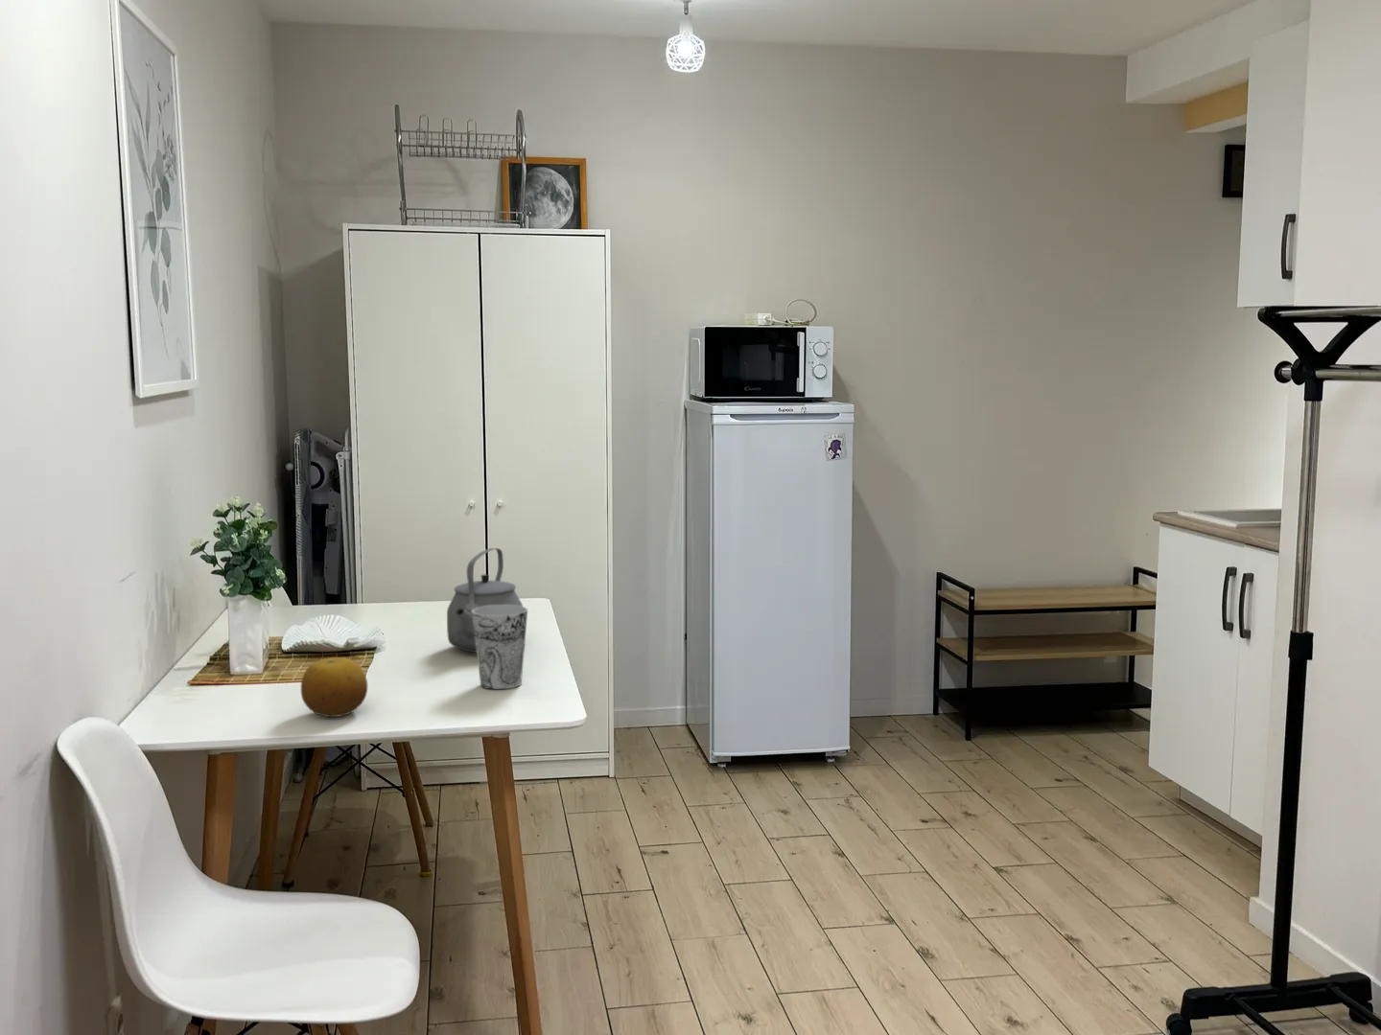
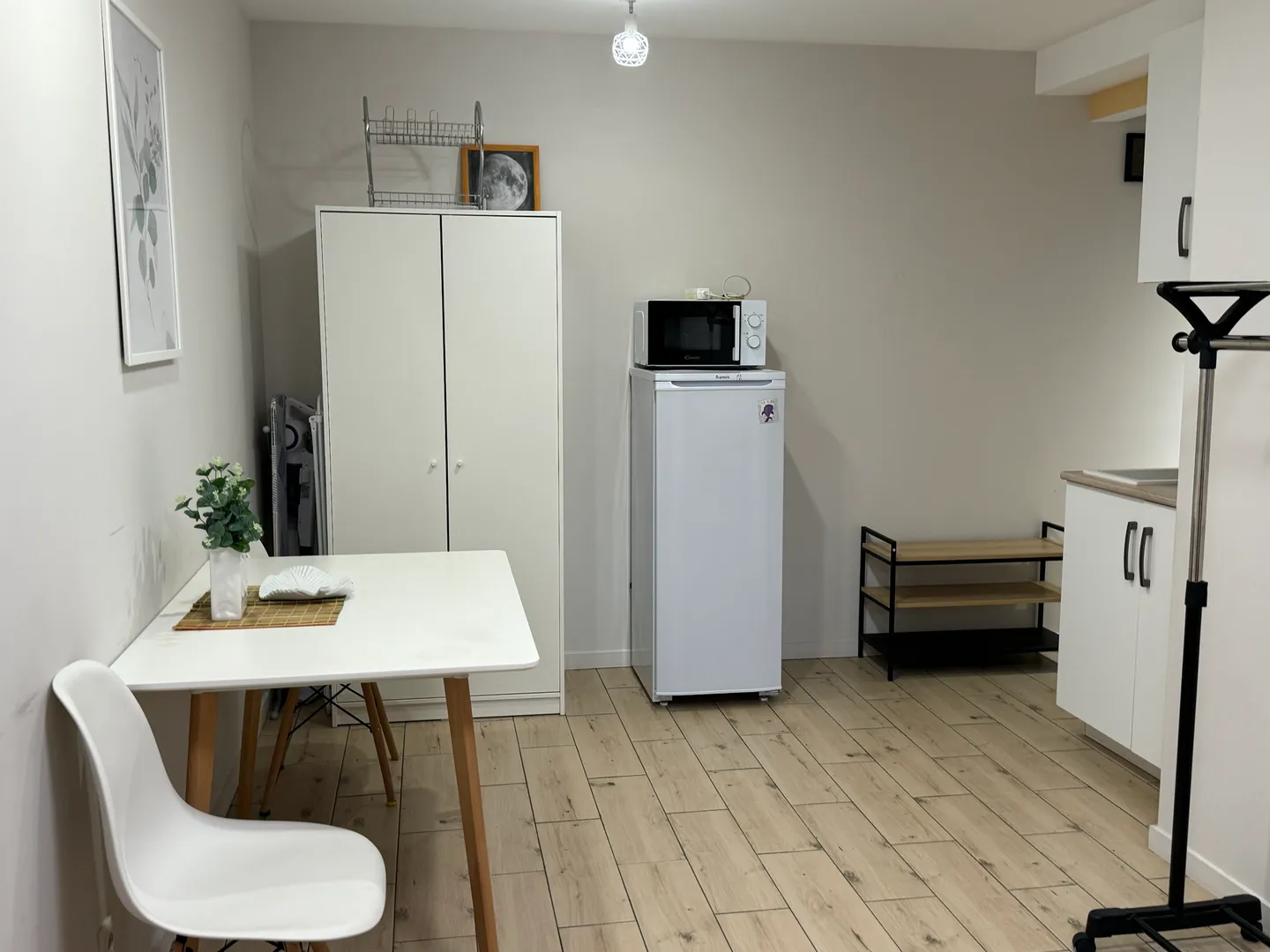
- fruit (334, 686)
- cup (499, 647)
- tea kettle (481, 602)
